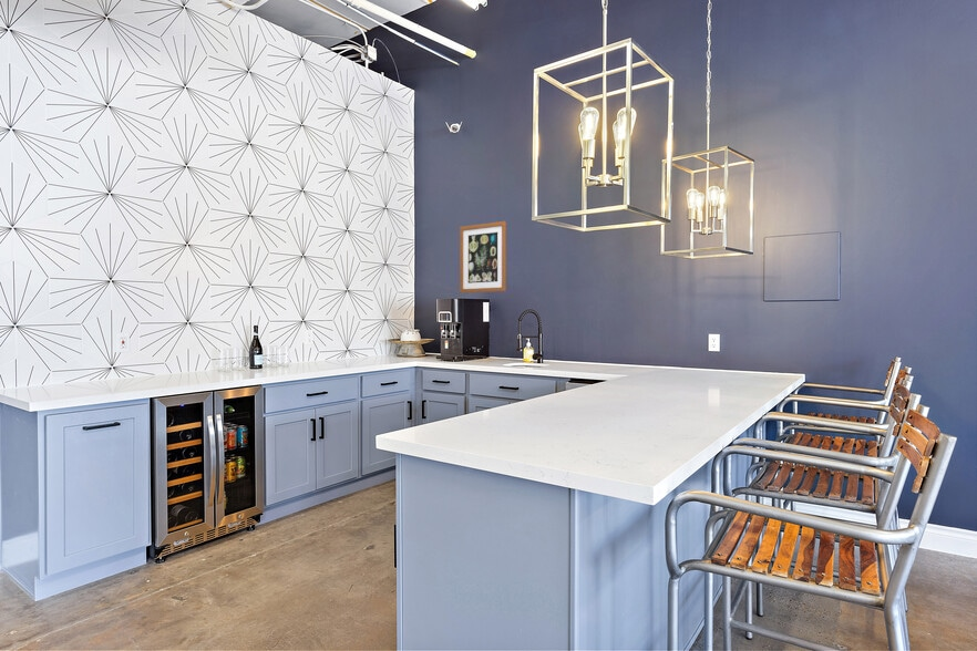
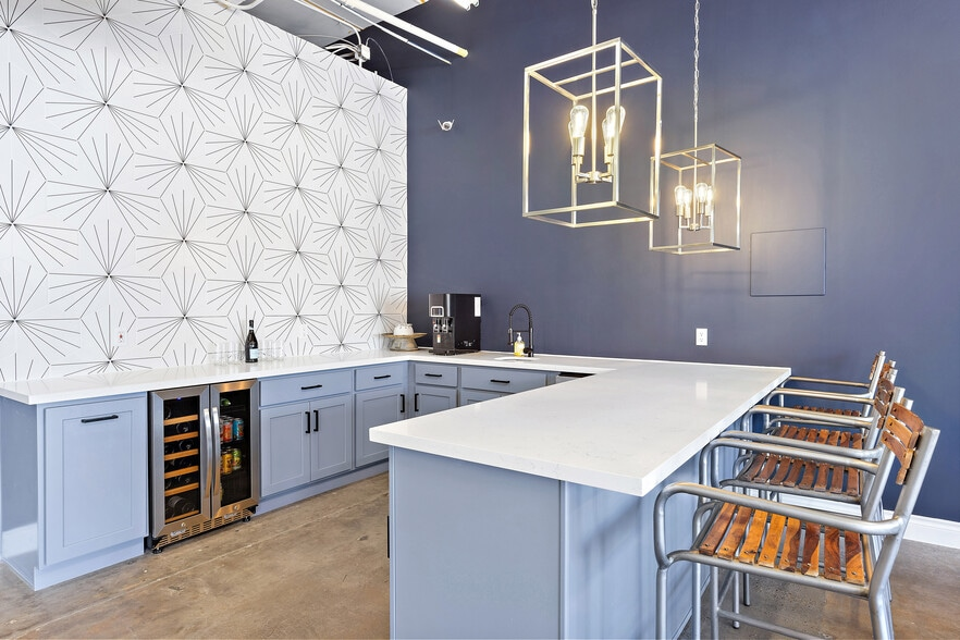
- wall art (482, 258)
